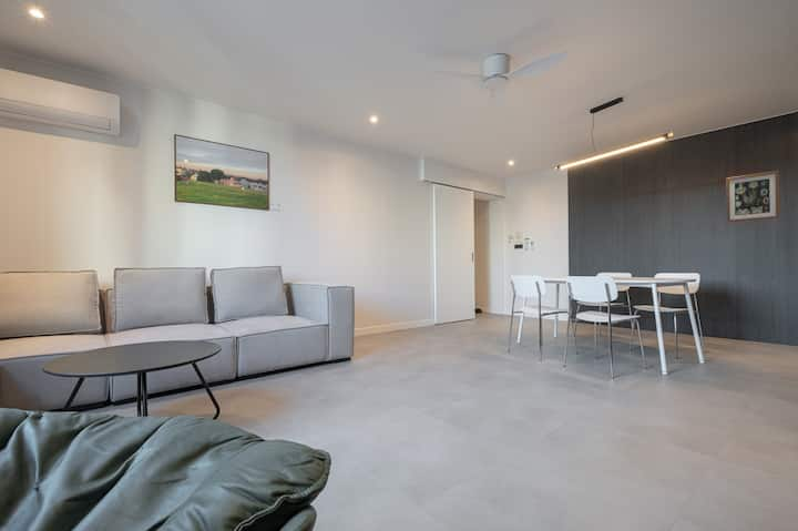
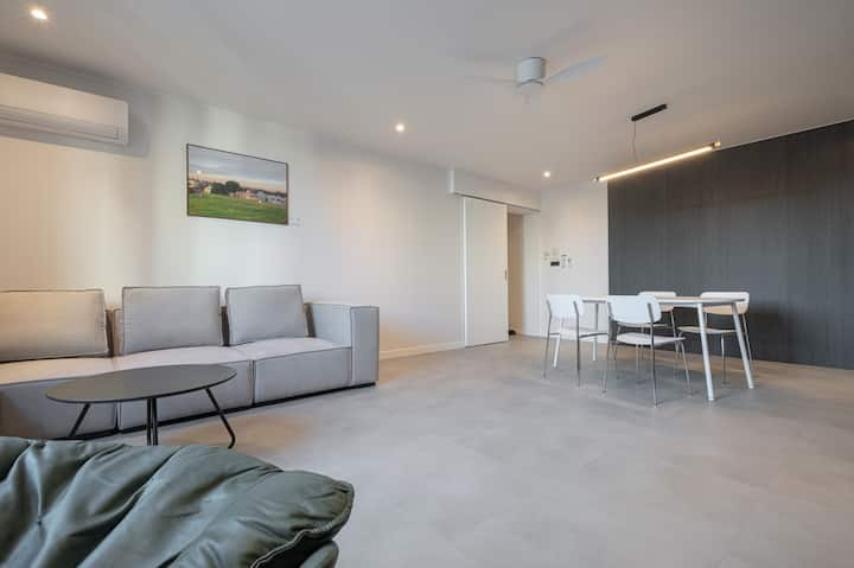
- wall art (751, 197)
